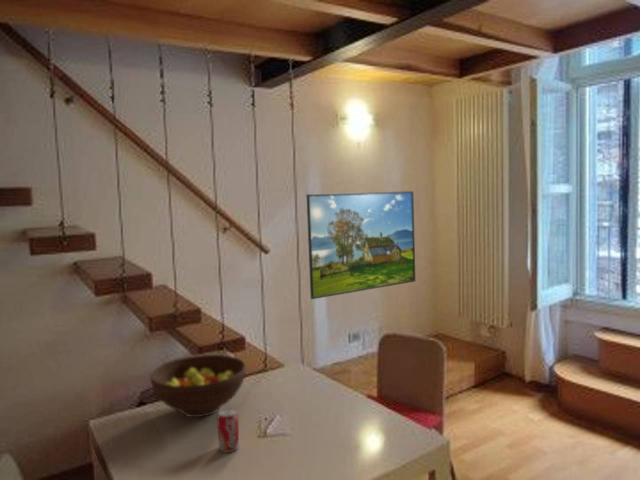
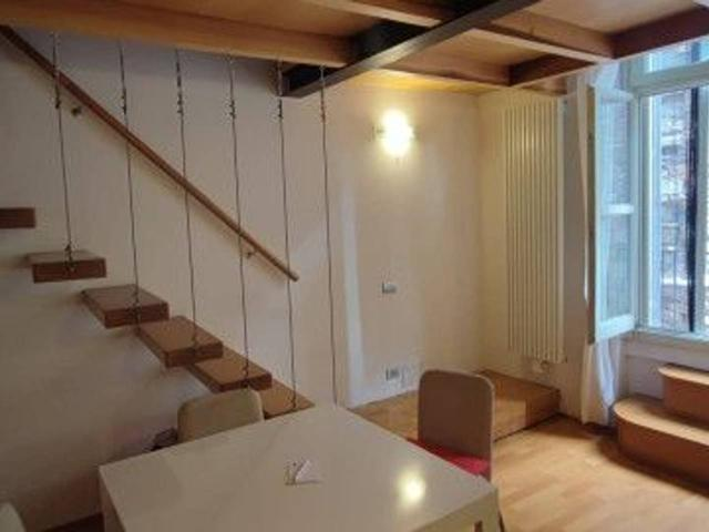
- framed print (365, 241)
- fruit bowl (200, 390)
- beverage can (228, 429)
